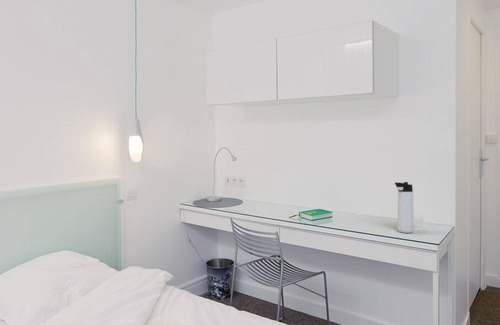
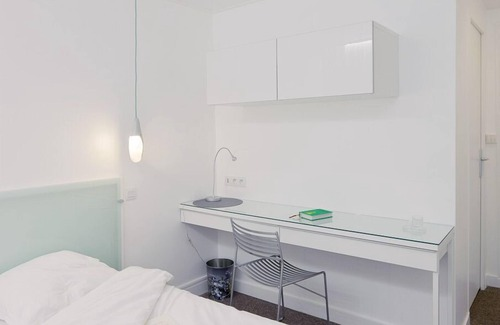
- thermos bottle (403, 207)
